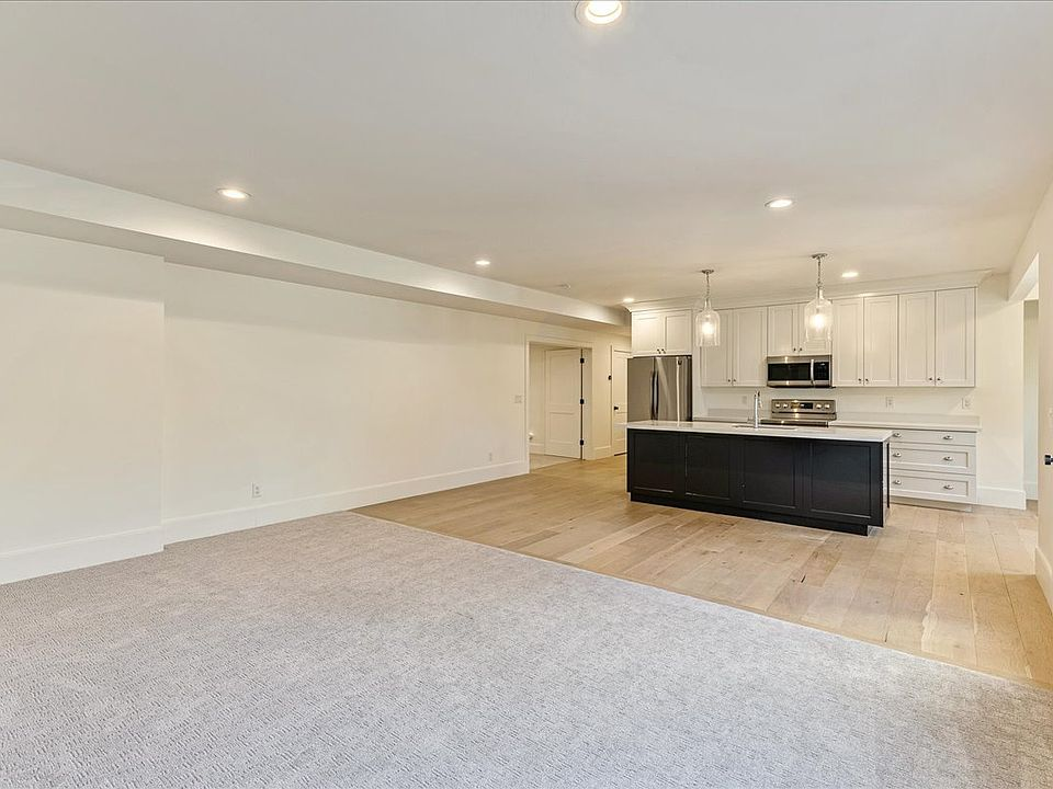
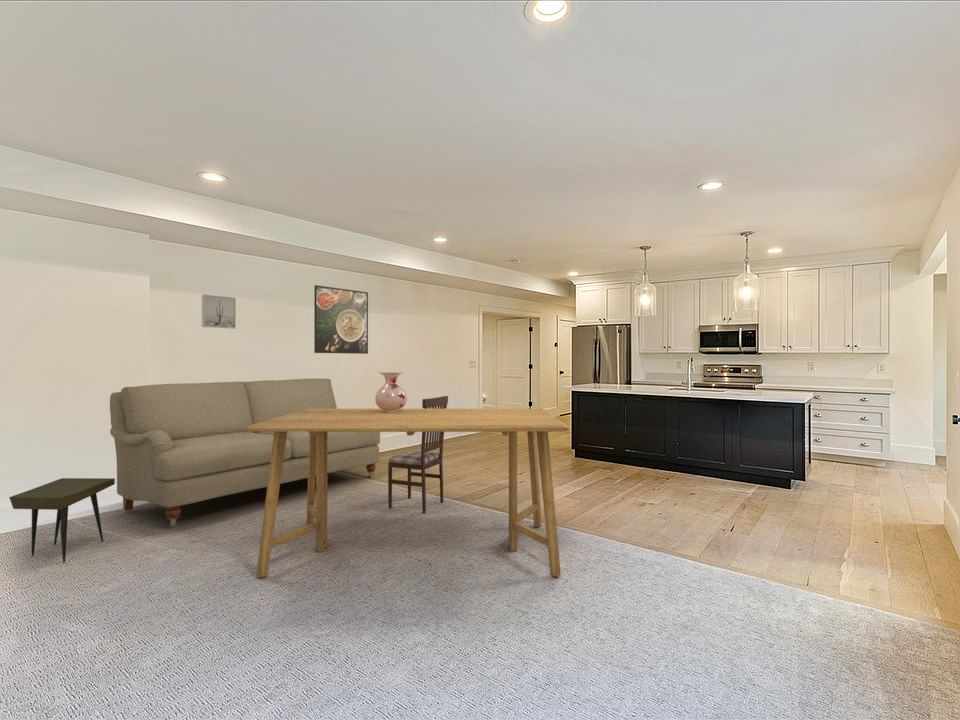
+ dining table (411, 435)
+ dining chair (418, 451)
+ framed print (342, 321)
+ wall art (219, 311)
+ side table (67, 517)
+ vase (391, 391)
+ sofa (259, 436)
